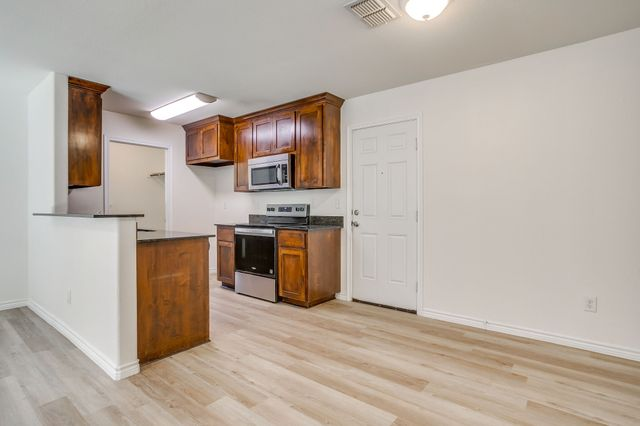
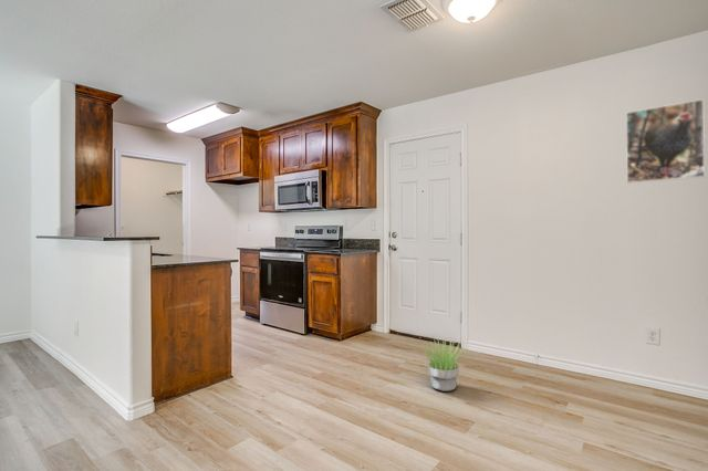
+ potted plant (444, 366)
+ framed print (663, 143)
